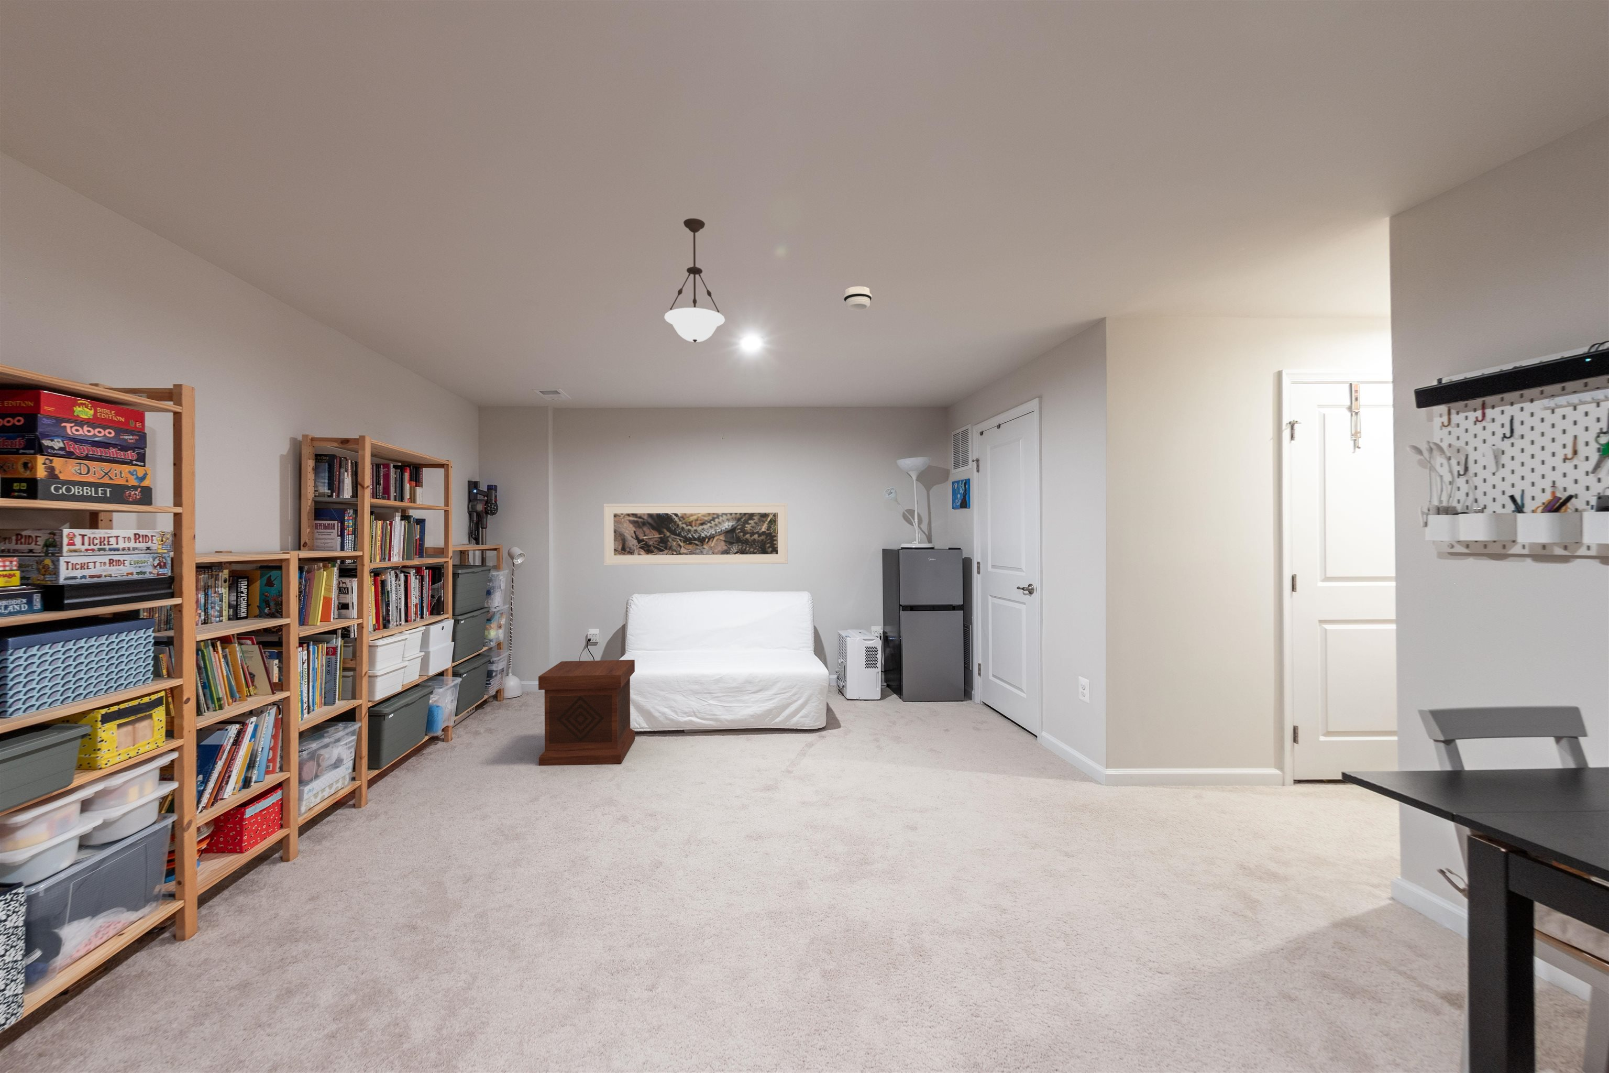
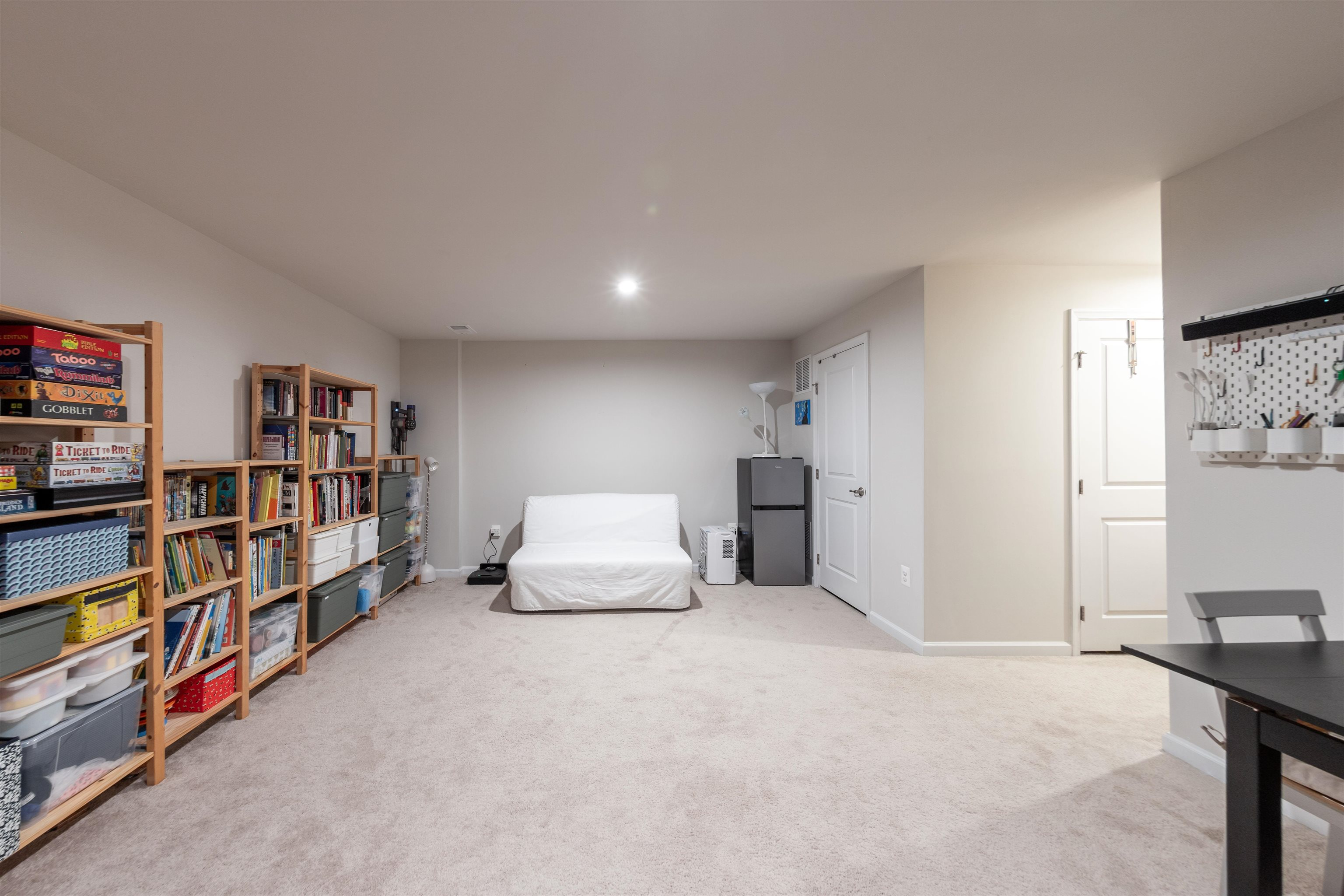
- side table (590, 709)
- smoke detector (857, 298)
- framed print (696, 534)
- pendant light (694, 283)
